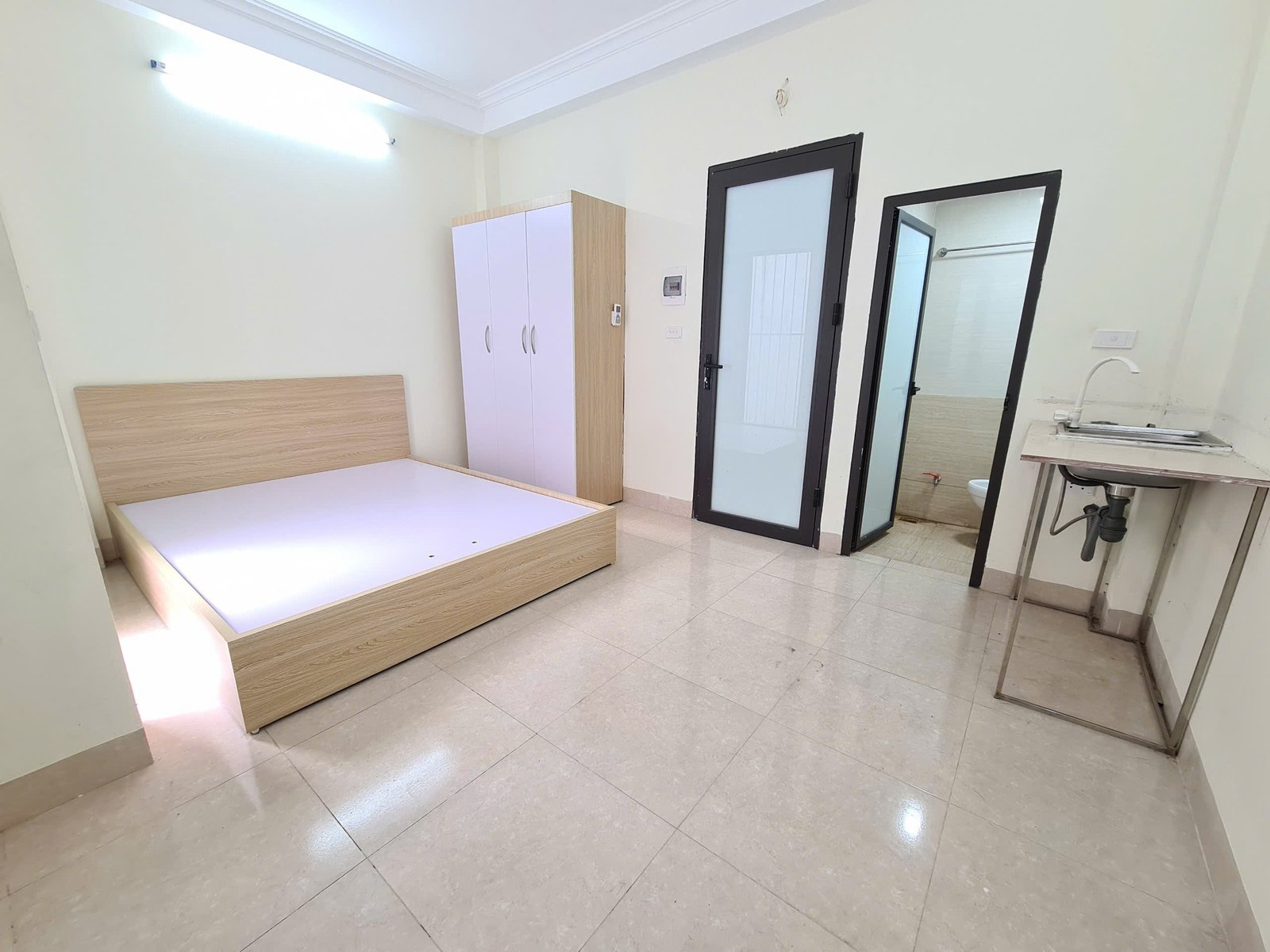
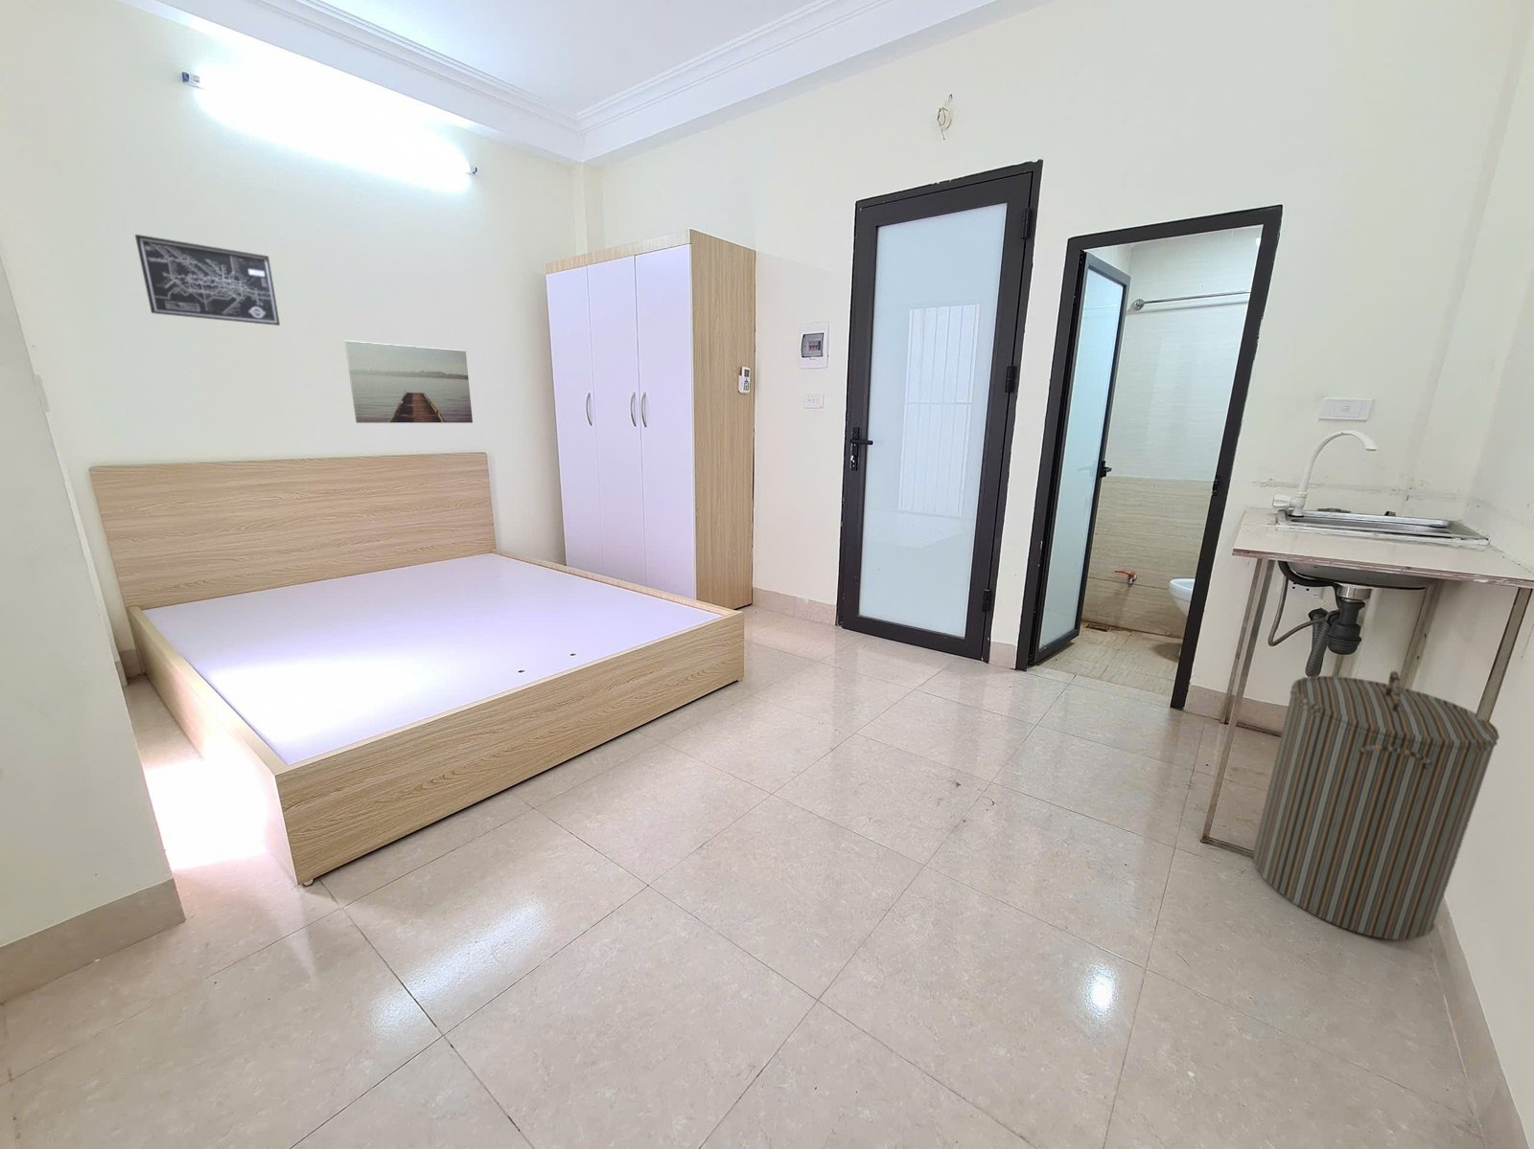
+ laundry hamper (1365, 786)
+ wall art (413, 384)
+ wall art (211, 282)
